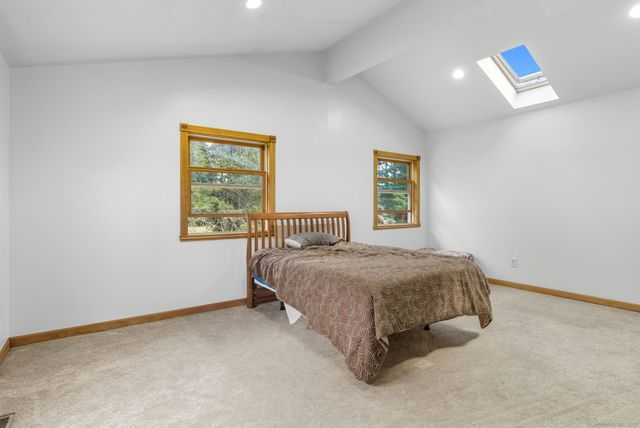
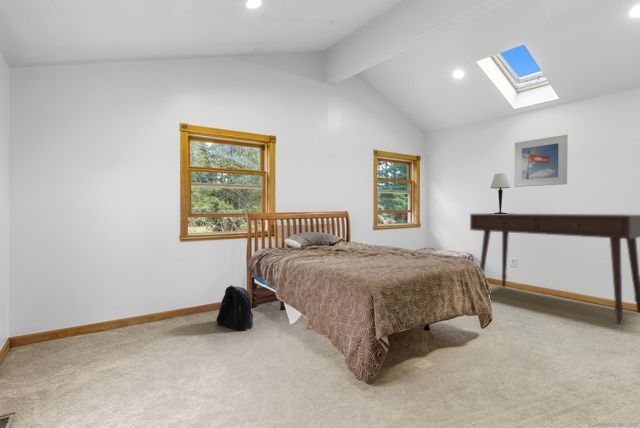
+ backpack (234, 304)
+ table lamp (500, 193)
+ desk (550, 234)
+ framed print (539, 162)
